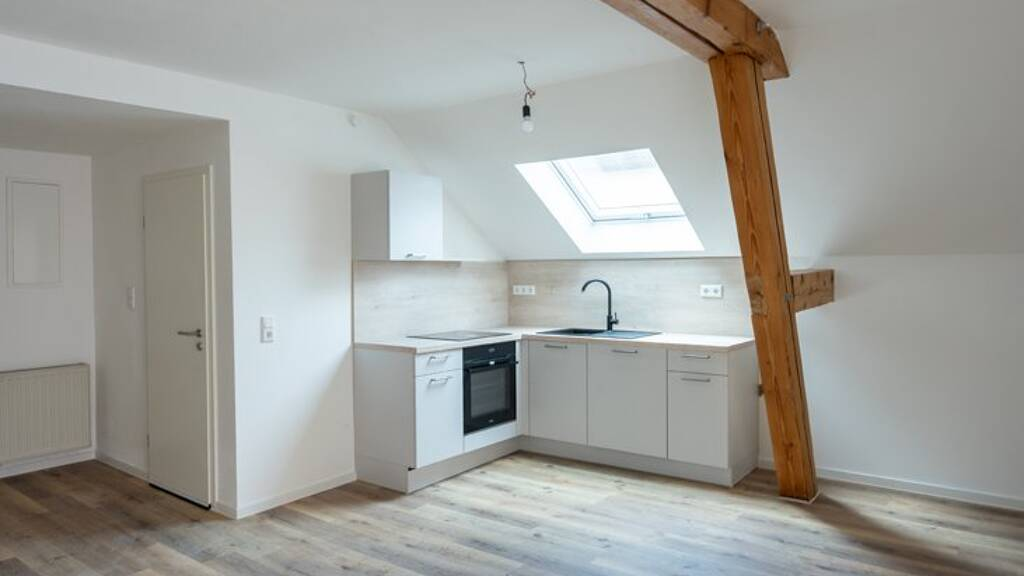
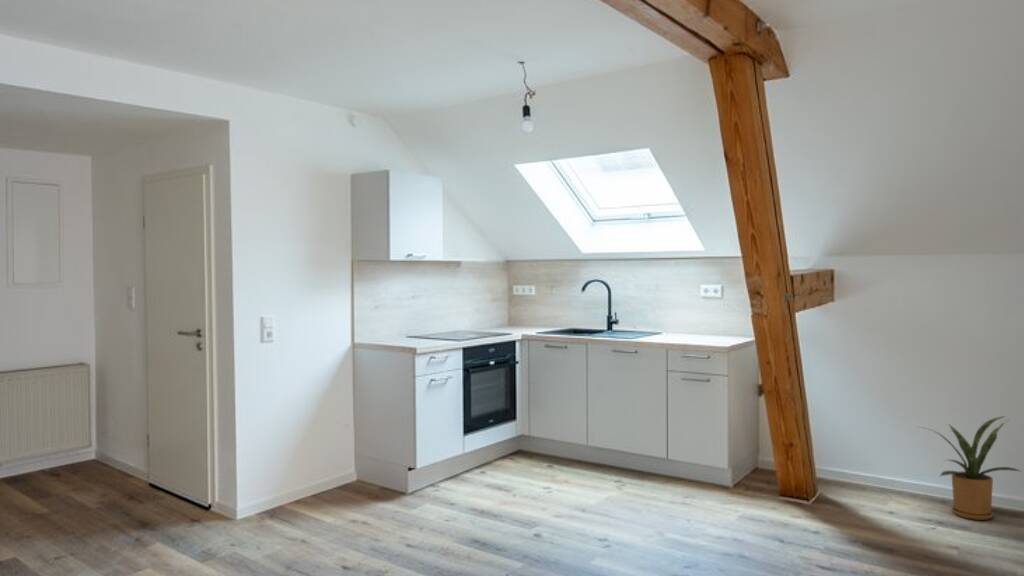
+ house plant (969, 463)
